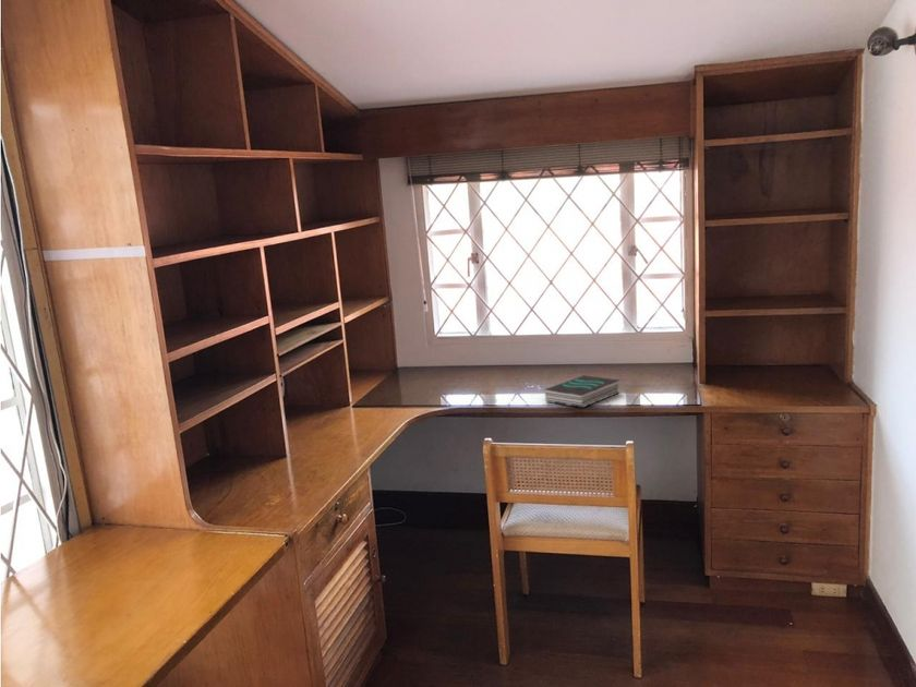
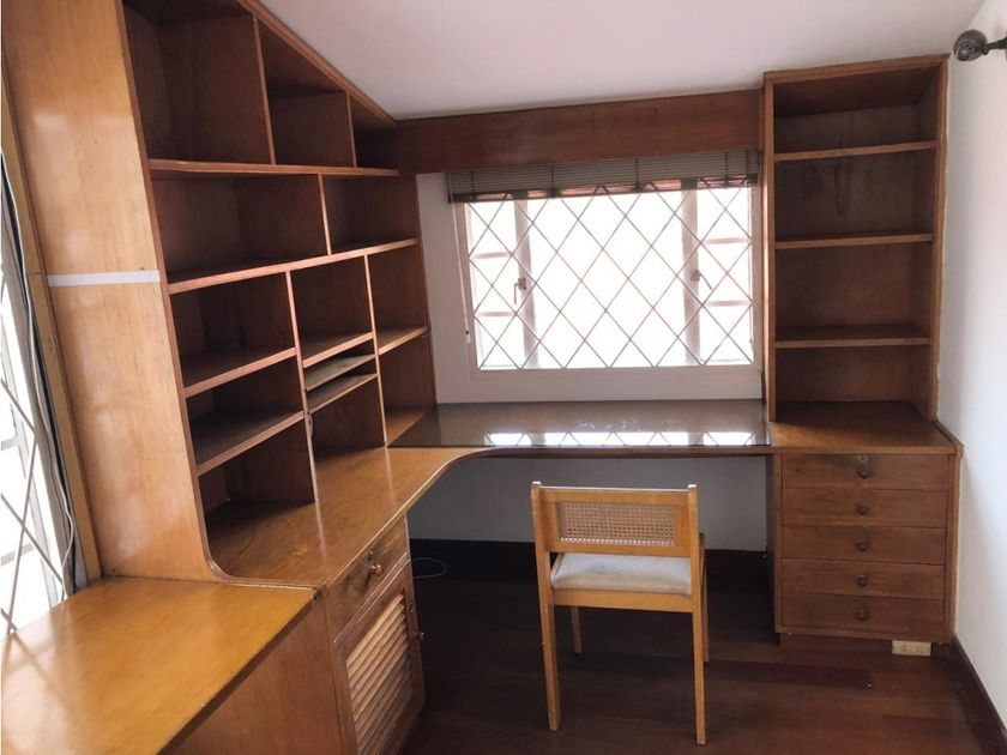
- book (582, 390)
